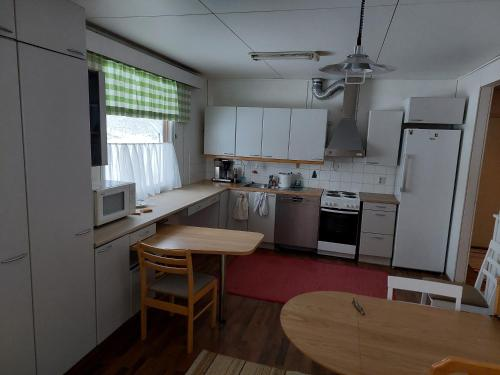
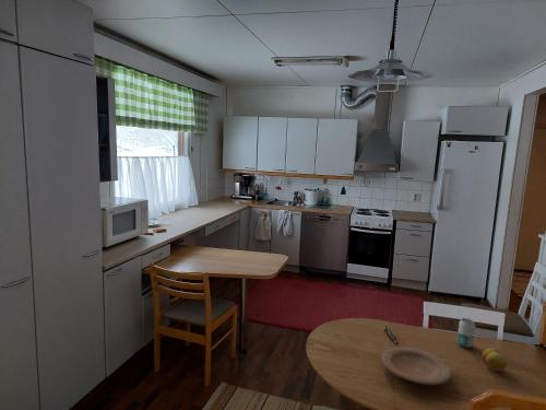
+ plate (415, 367)
+ beverage can (465, 332)
+ fruit (494, 360)
